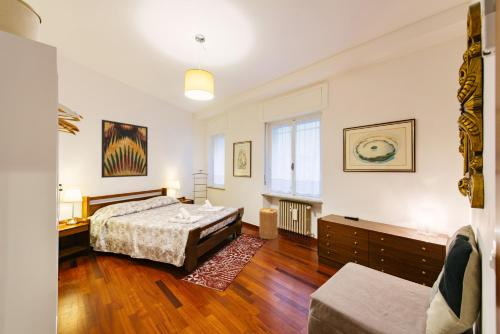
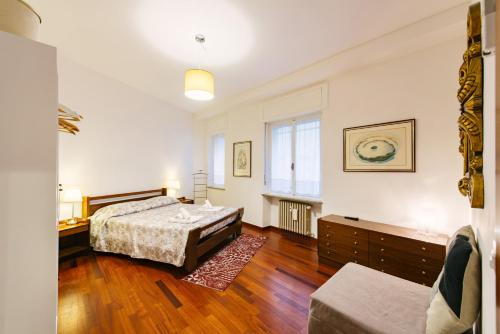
- wall art (126, 150)
- basket (268, 223)
